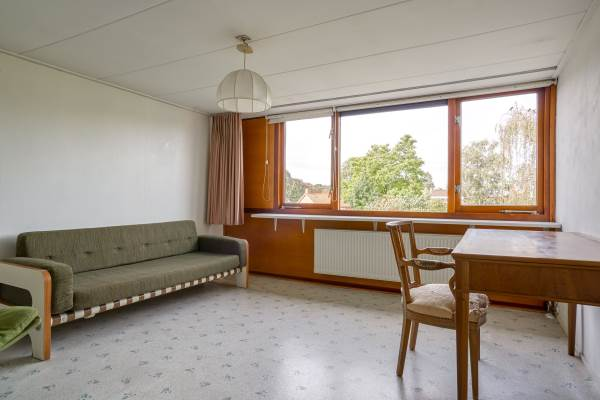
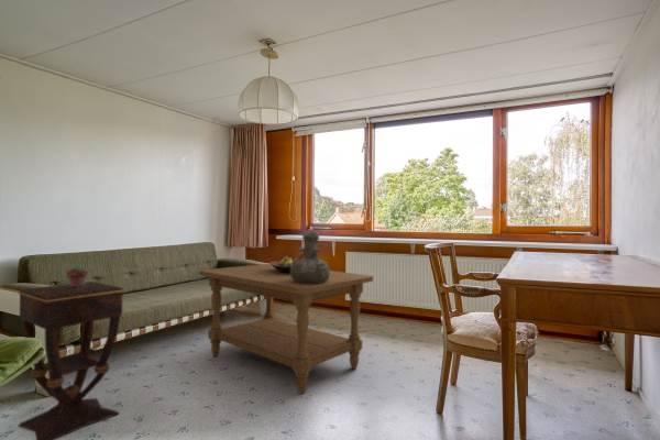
+ side table (72, 356)
+ potted succulent (77, 274)
+ fruit bowl (286, 264)
+ coffee table (279, 320)
+ vase (310, 256)
